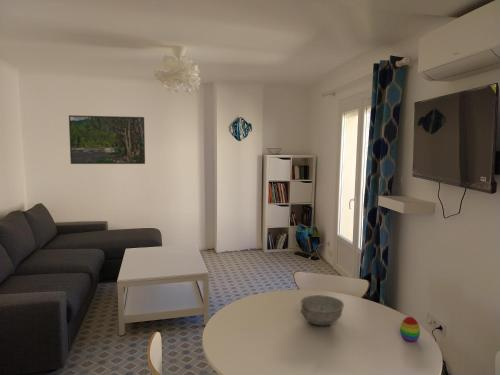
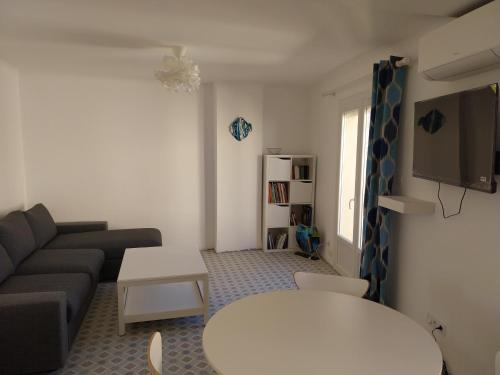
- decorative egg (410, 327)
- bowl (321, 312)
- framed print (107, 140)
